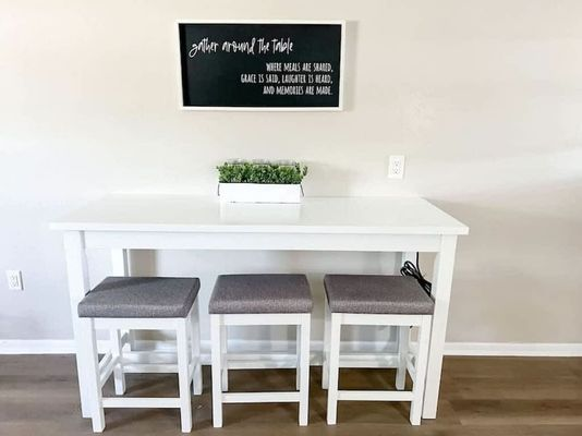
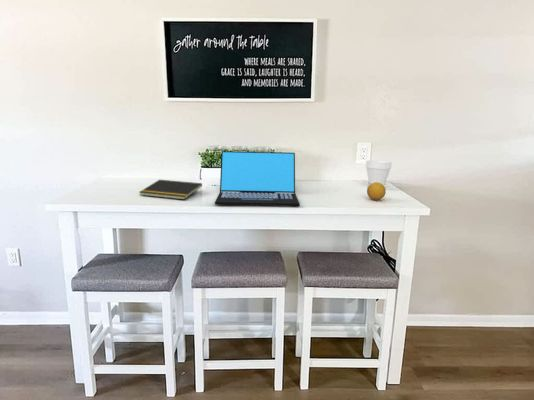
+ notepad (171, 188)
+ fruit (376, 191)
+ laptop (257, 176)
+ cup (377, 174)
